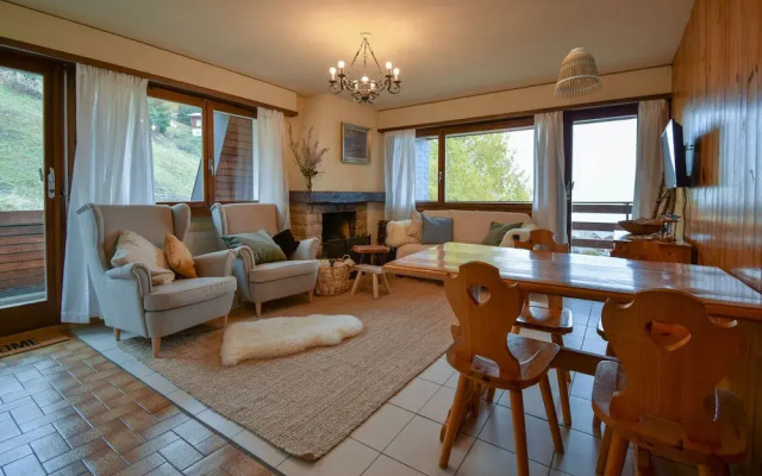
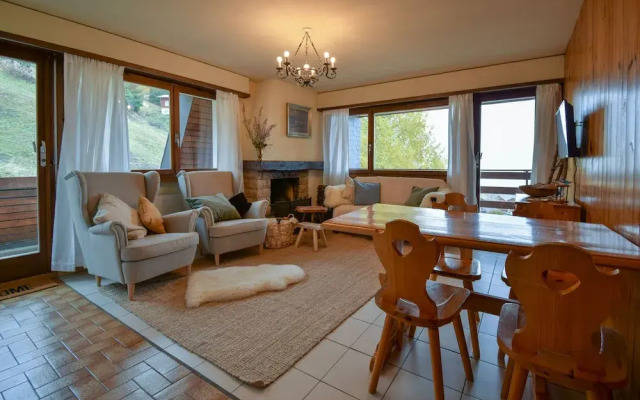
- lamp shade (576, 70)
